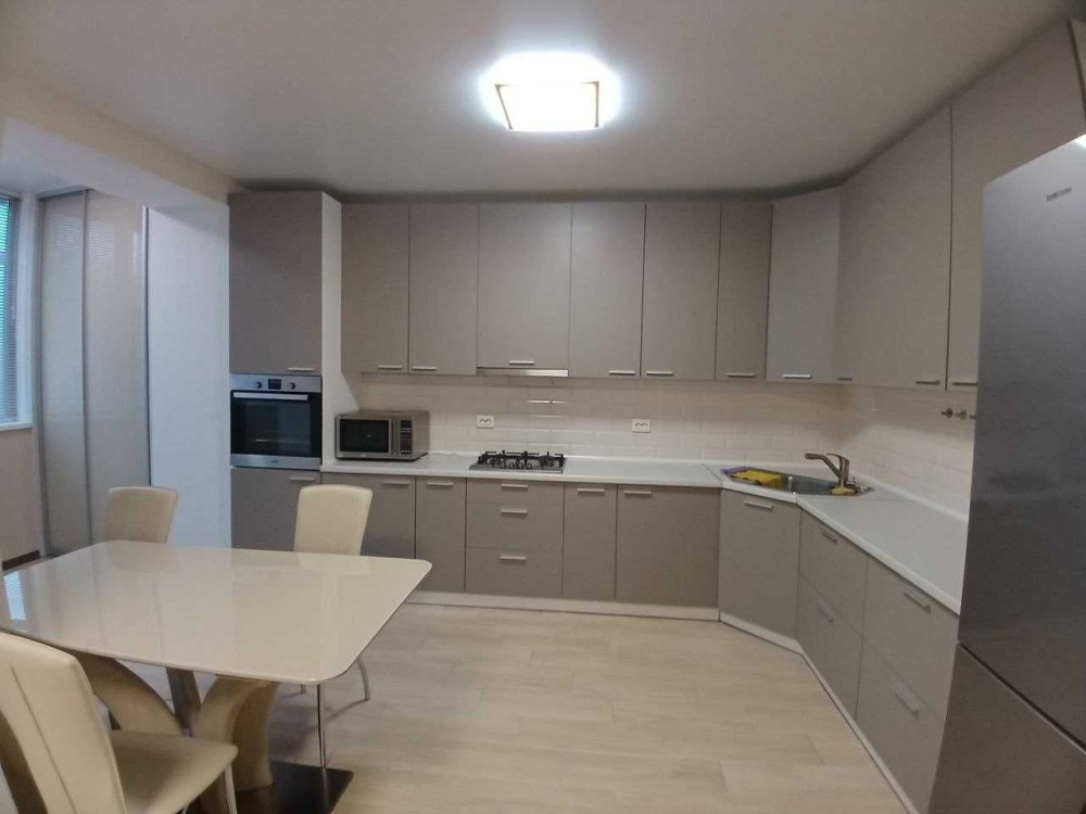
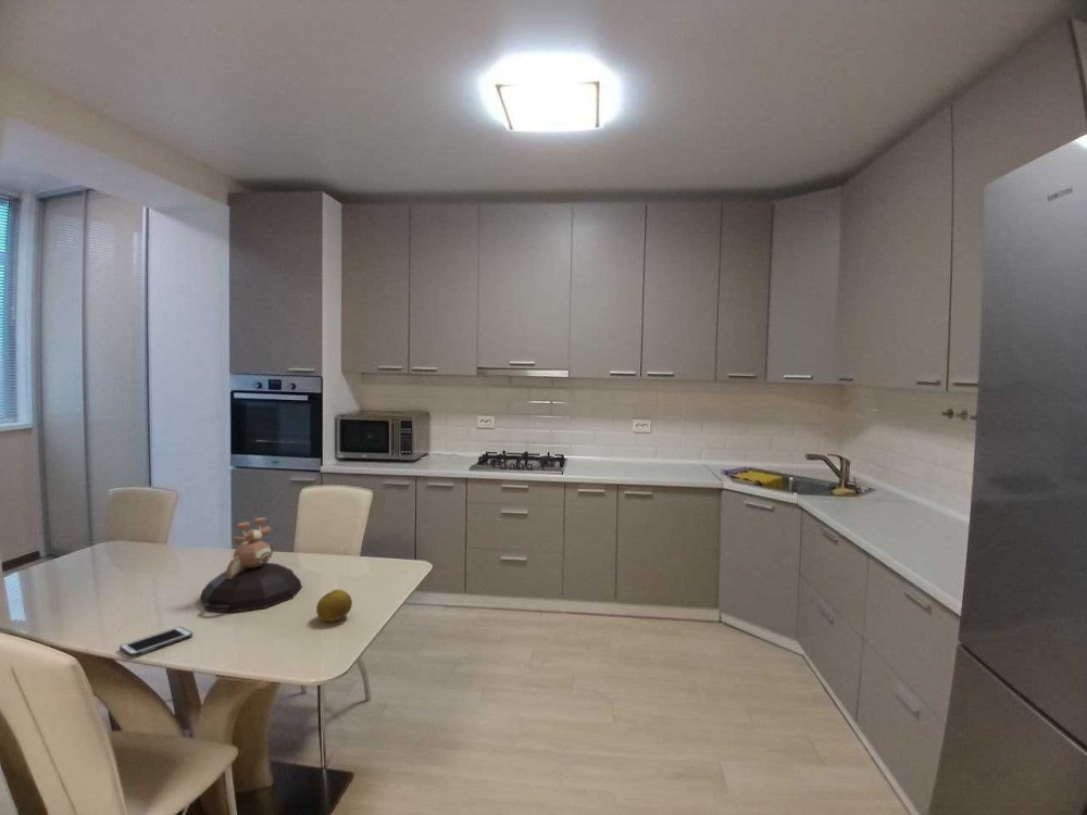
+ fruit (334, 604)
+ cell phone (157, 641)
+ decorative bowl (252, 557)
